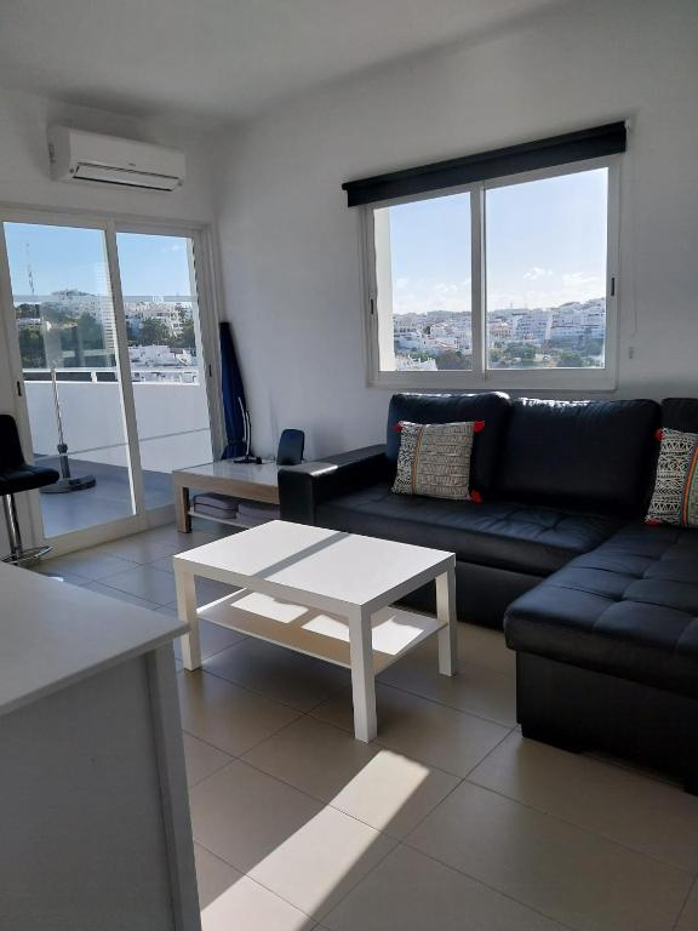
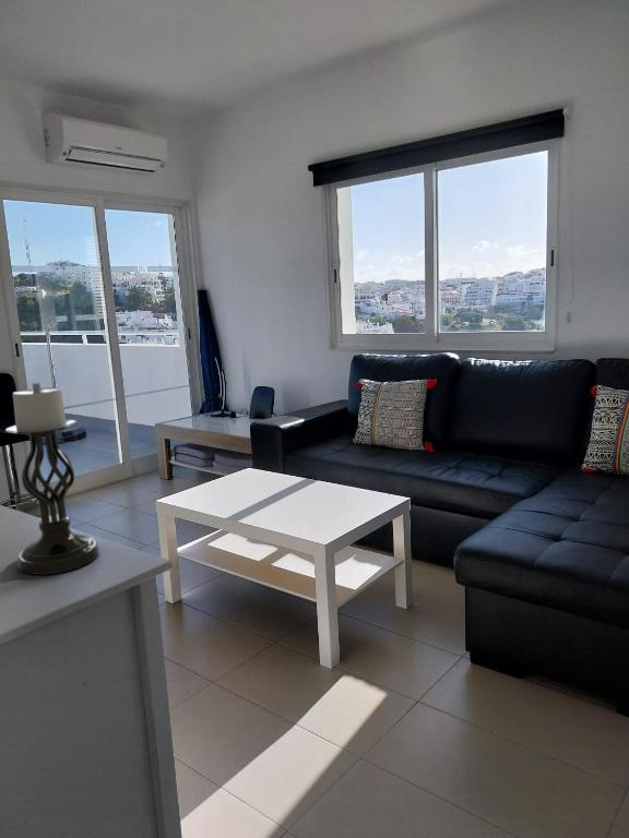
+ candle holder (49, 474)
